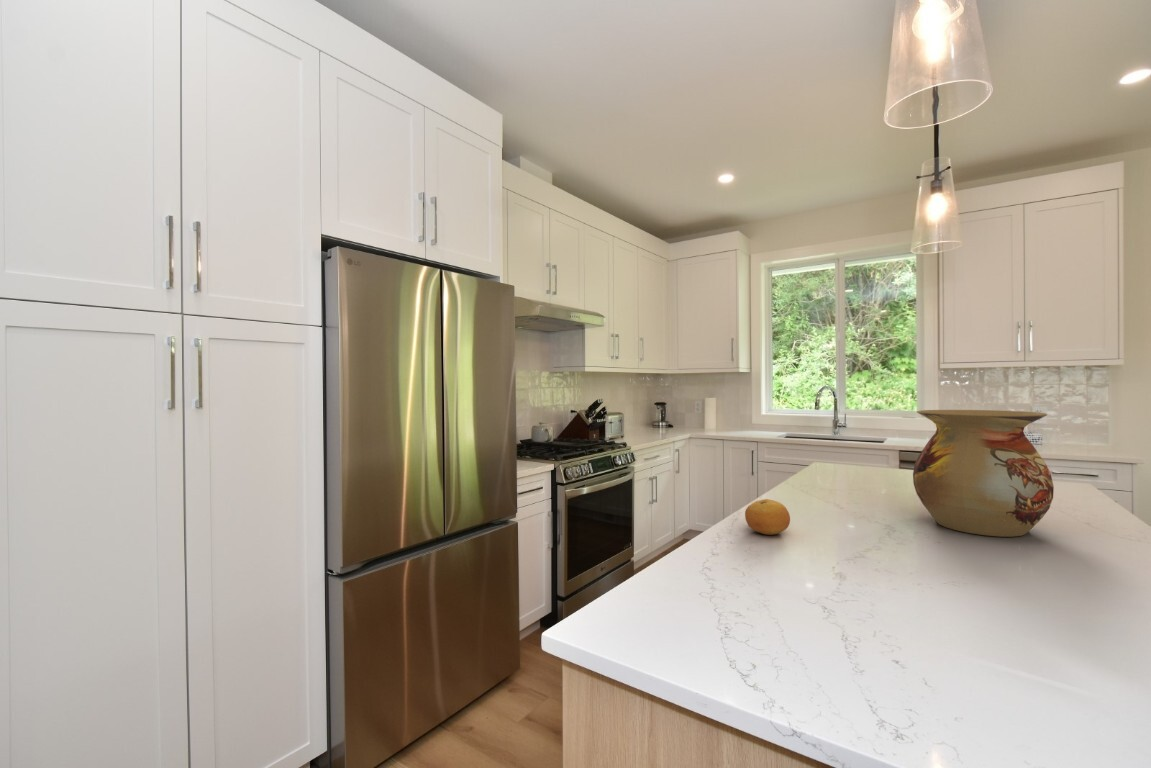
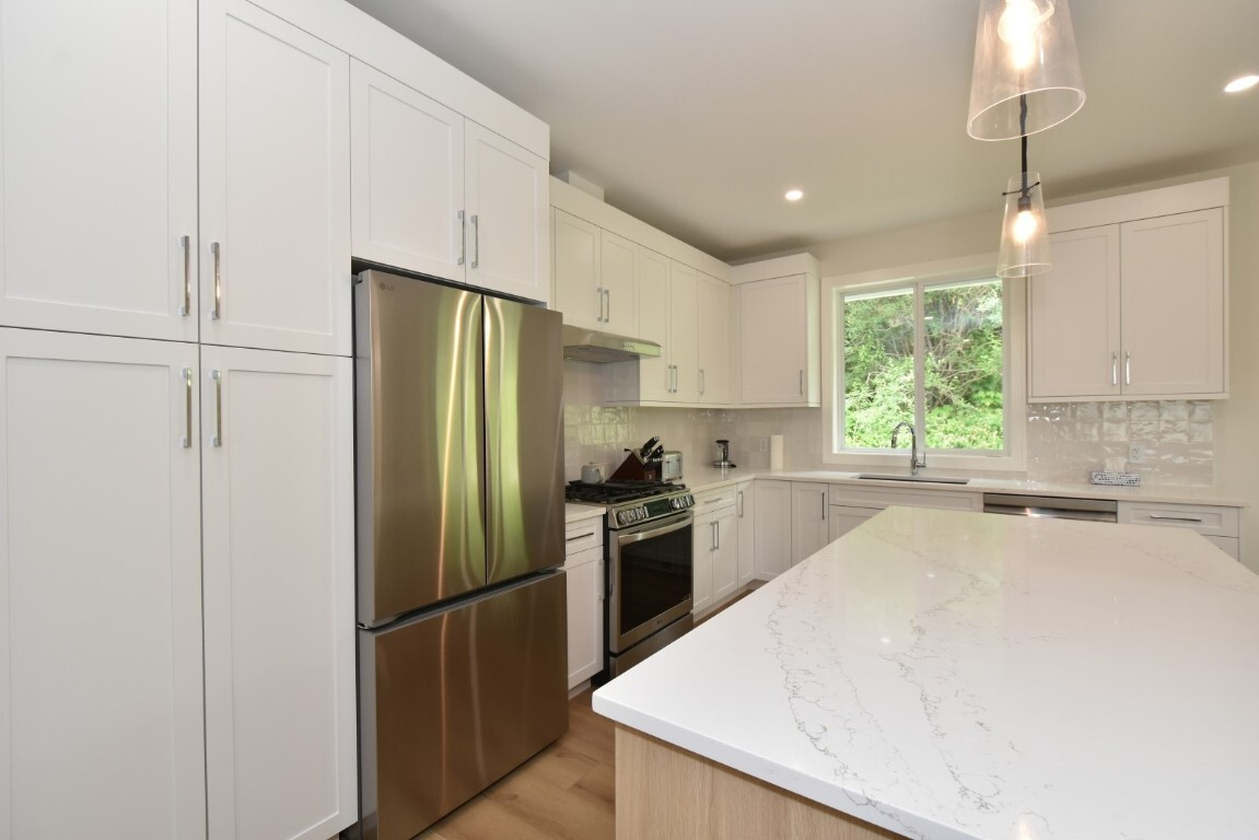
- vase (978, 469)
- fruit (767, 516)
